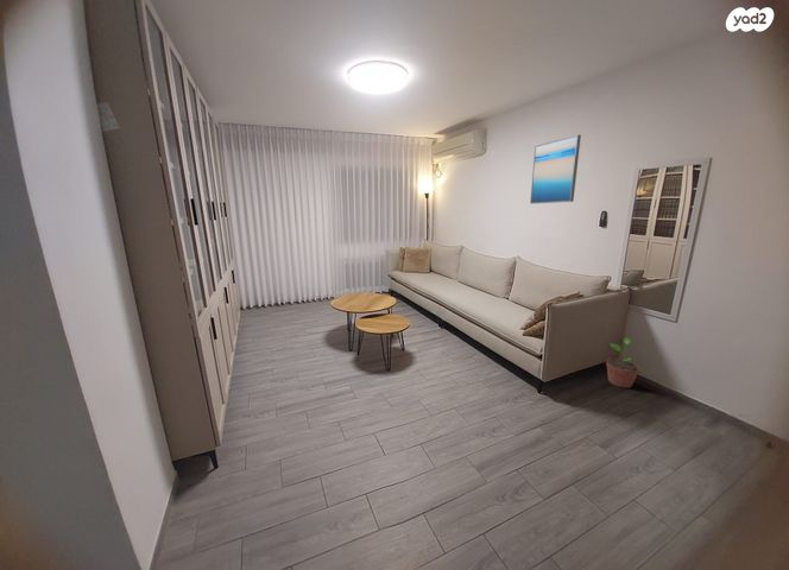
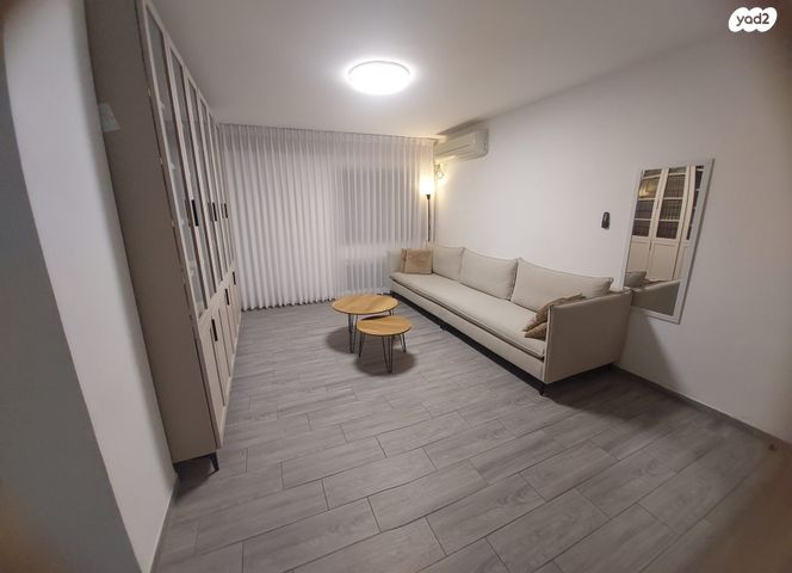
- wall art (553, 172)
- potted plant (623, 362)
